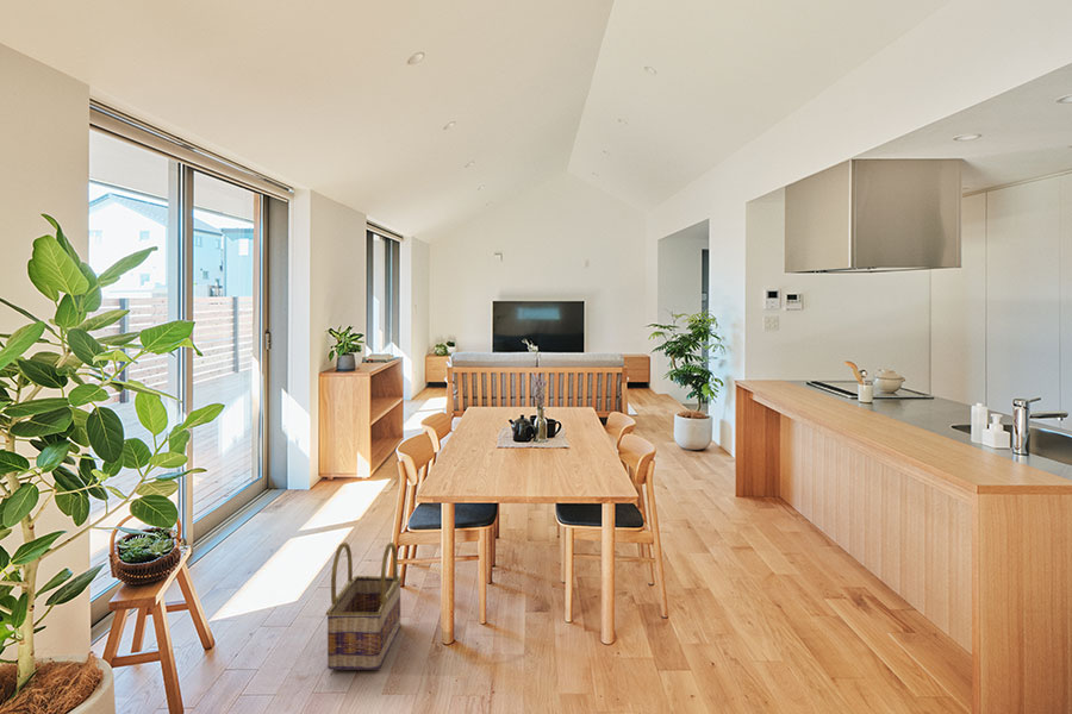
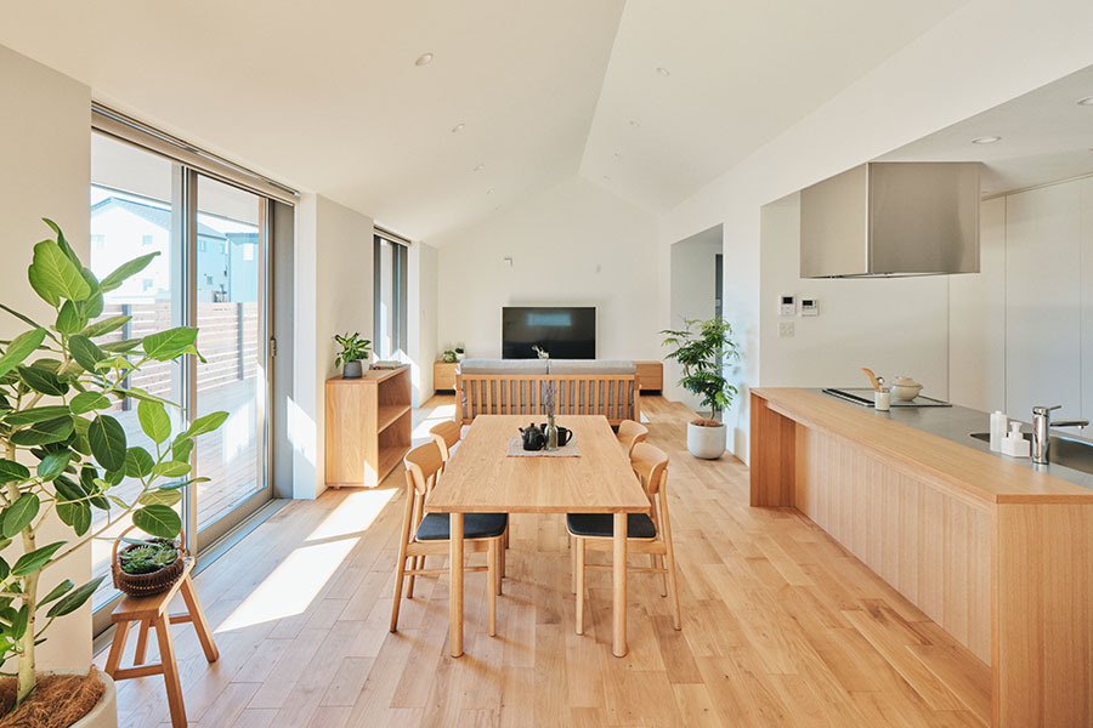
- basket (366, 594)
